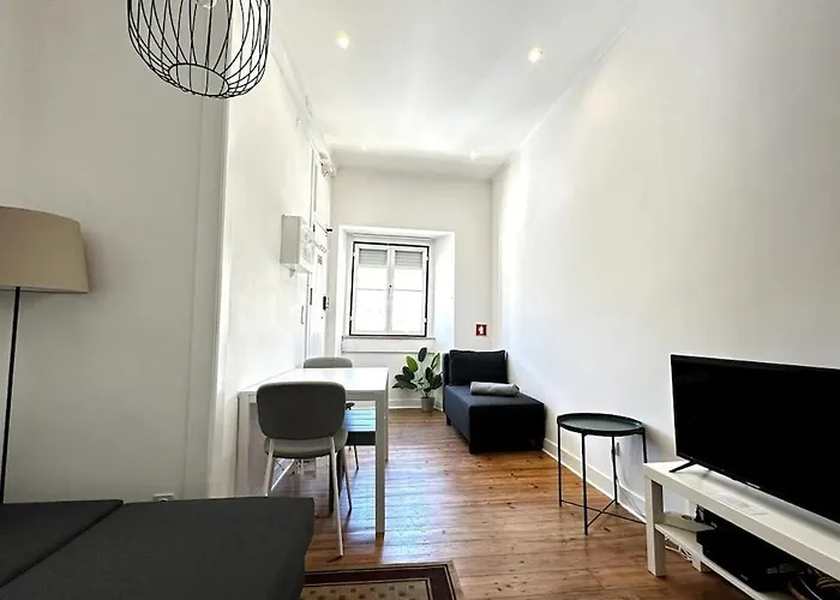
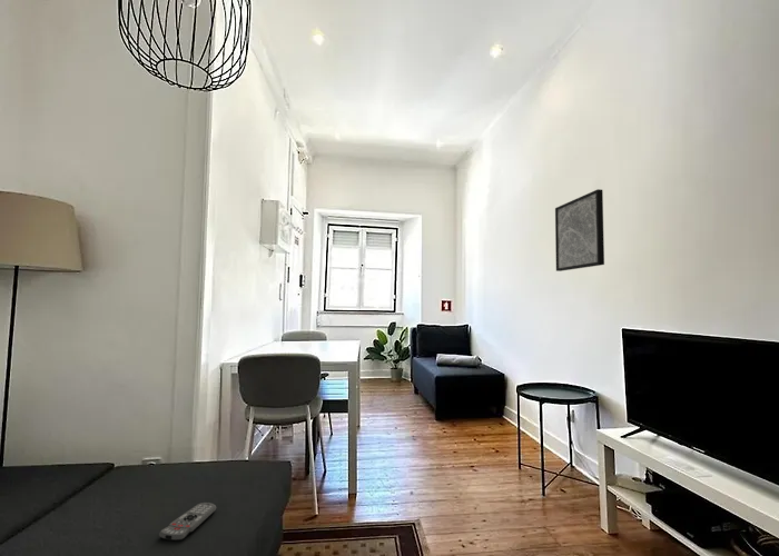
+ remote control (190, 520)
+ wall art (576, 234)
